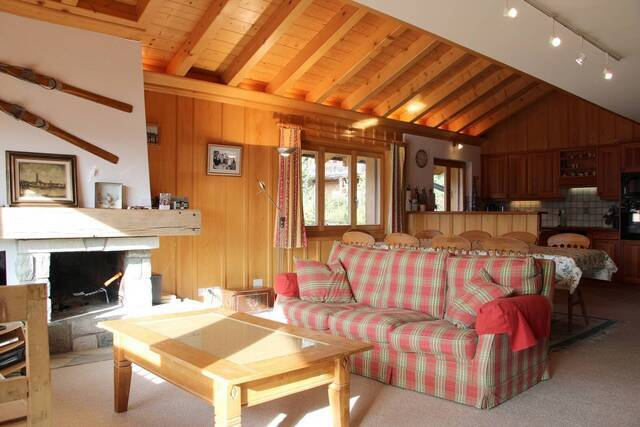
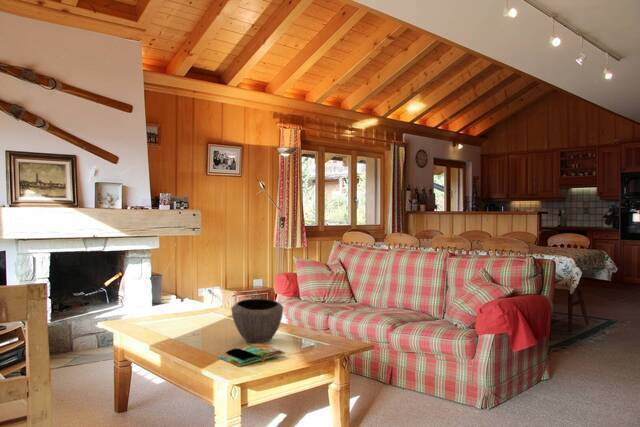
+ bowl (257, 320)
+ book (252, 353)
